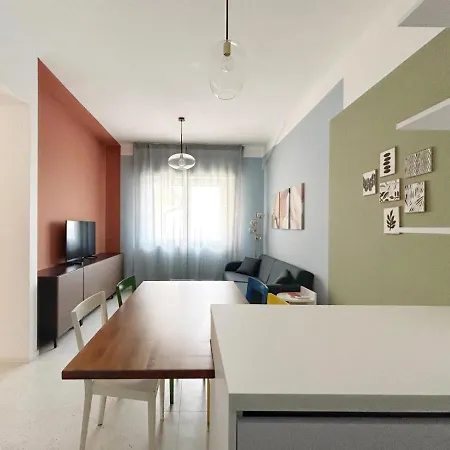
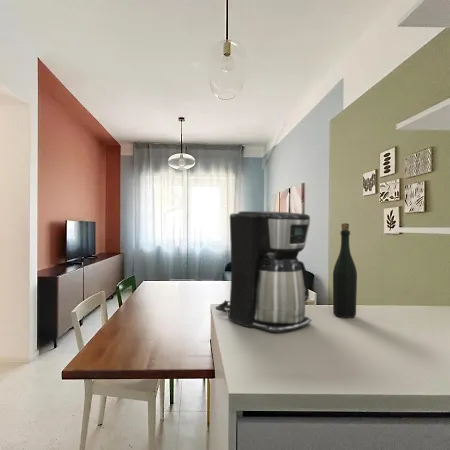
+ coffee maker (266, 264)
+ bottle (344, 269)
